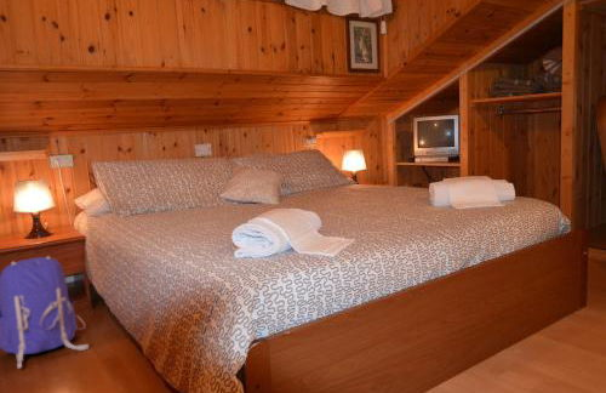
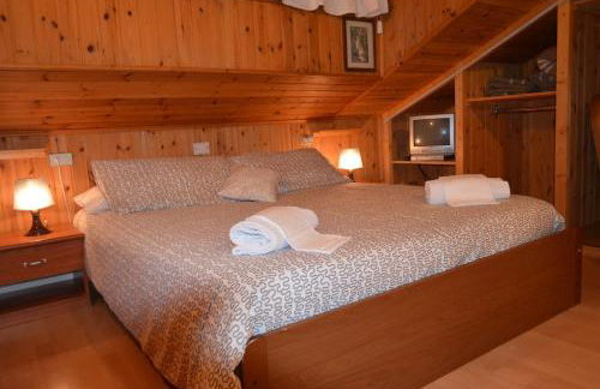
- backpack (39, 303)
